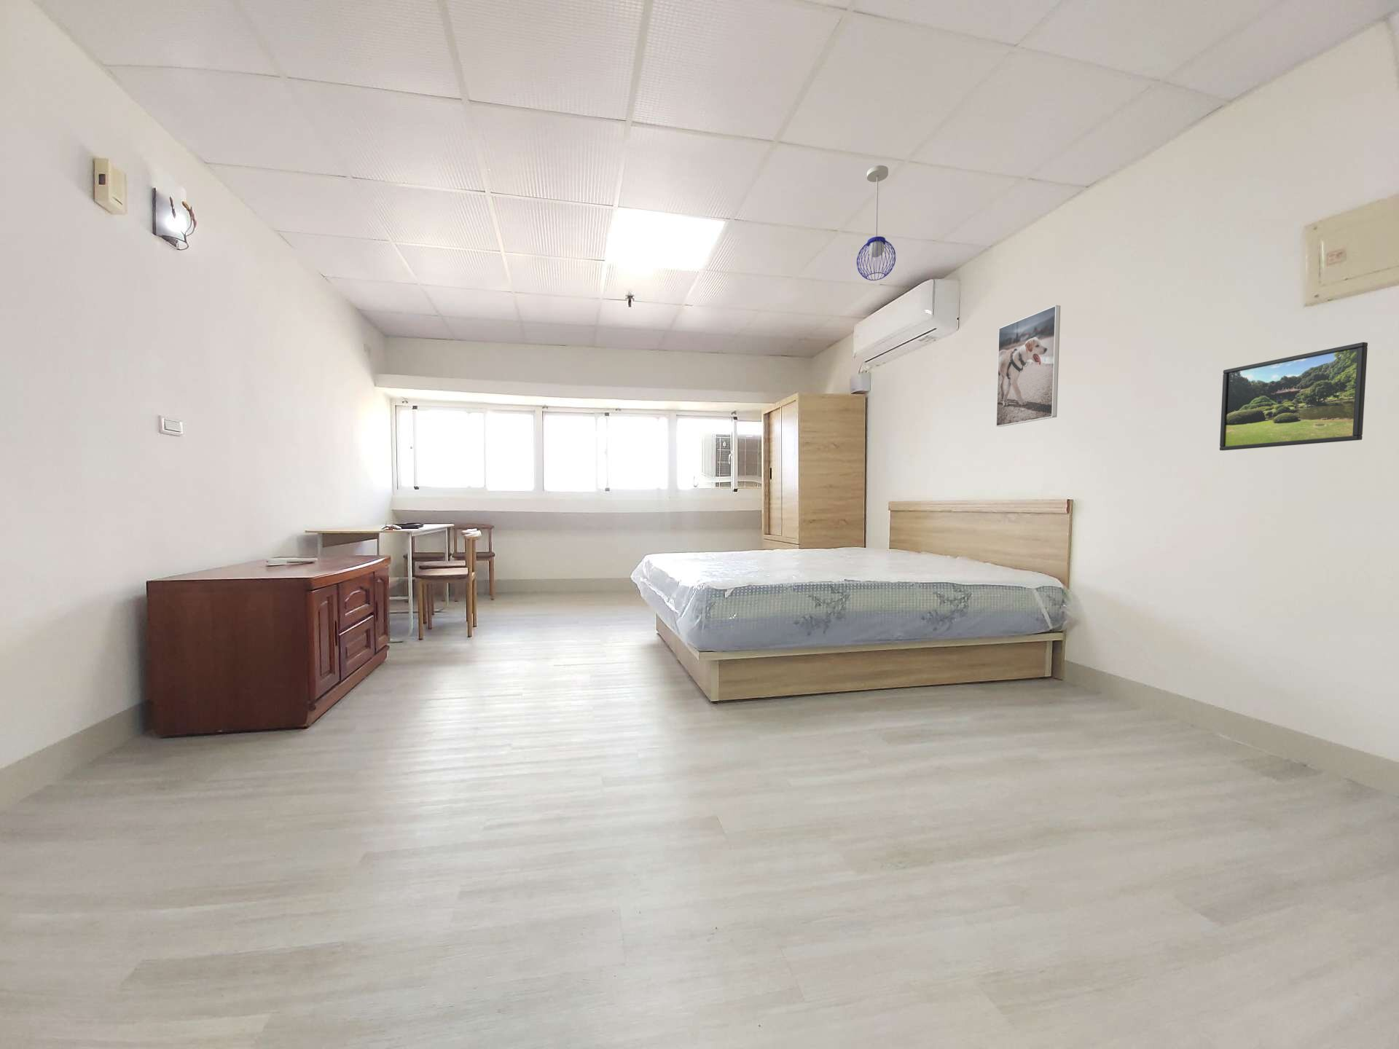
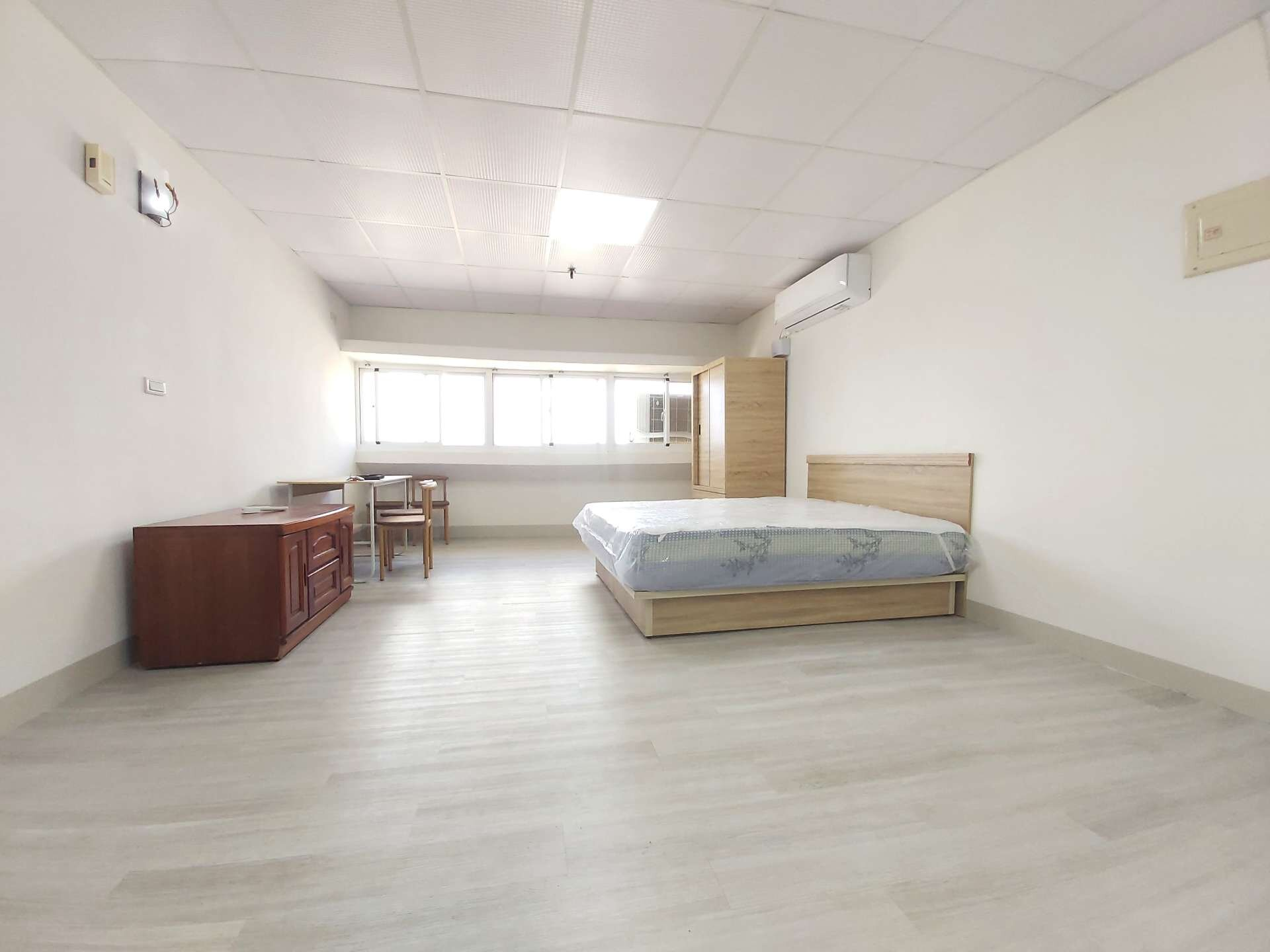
- pendant light (877, 225)
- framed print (1026, 370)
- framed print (1286, 401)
